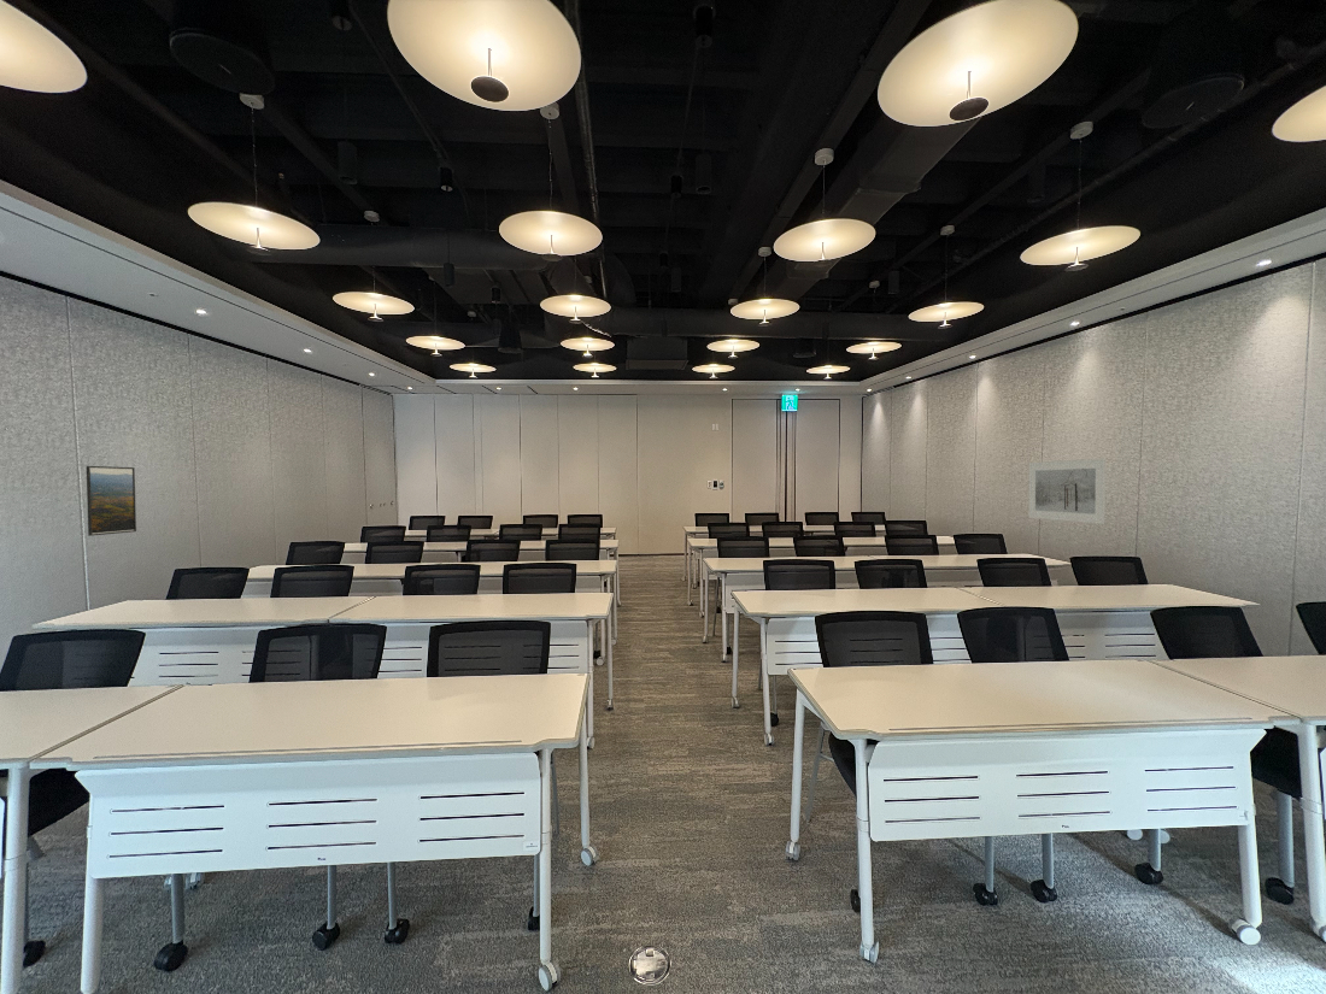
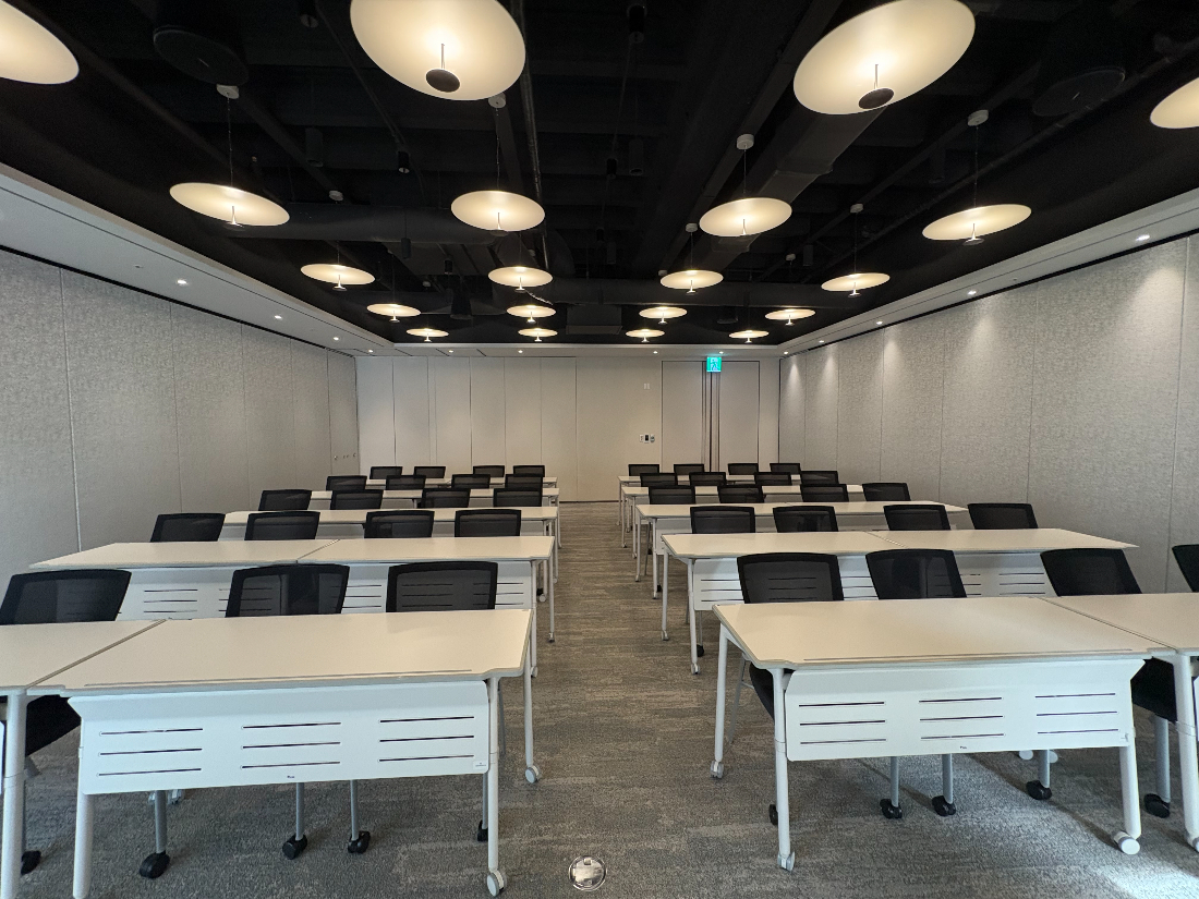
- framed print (112, 500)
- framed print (1063, 490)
